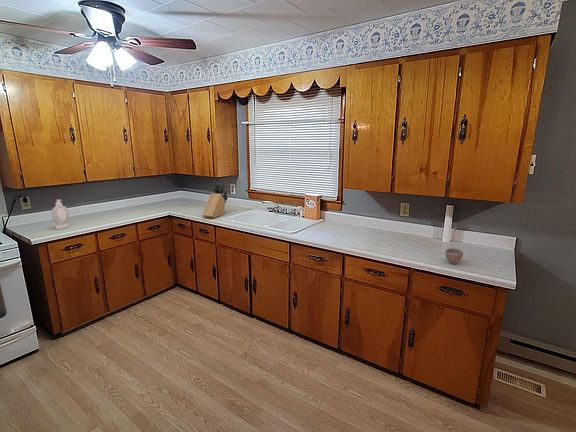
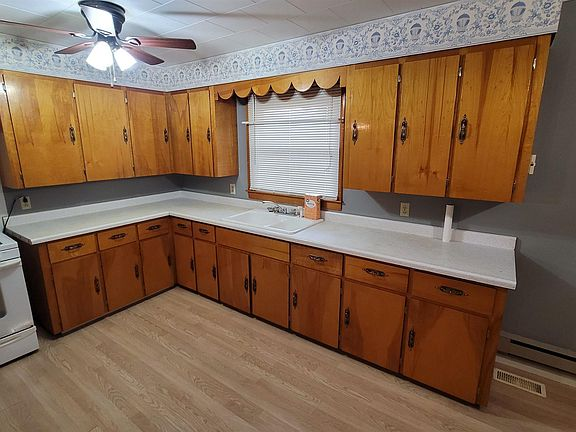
- cup (453, 255)
- knife block (215, 199)
- soap bottle (61, 214)
